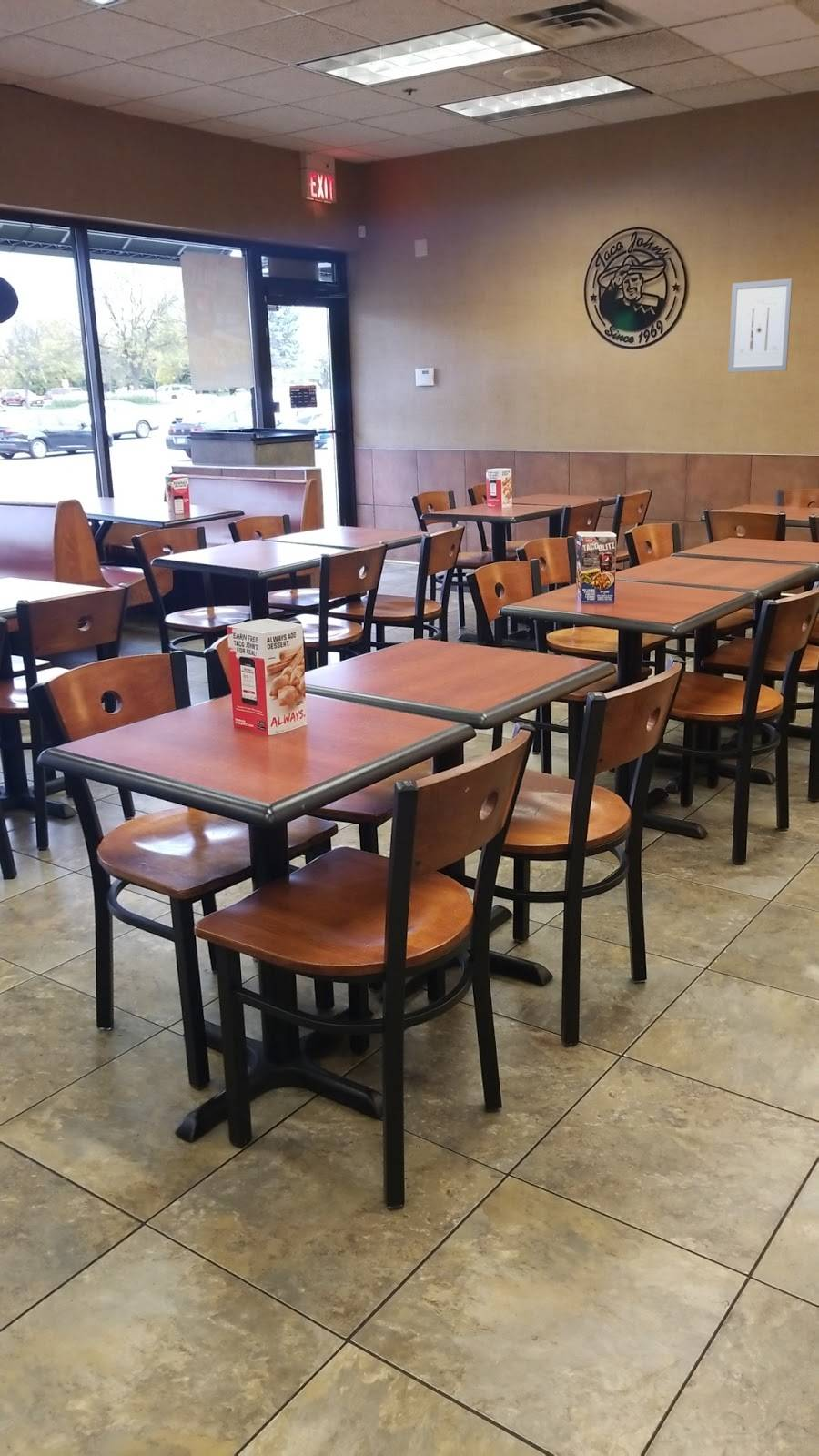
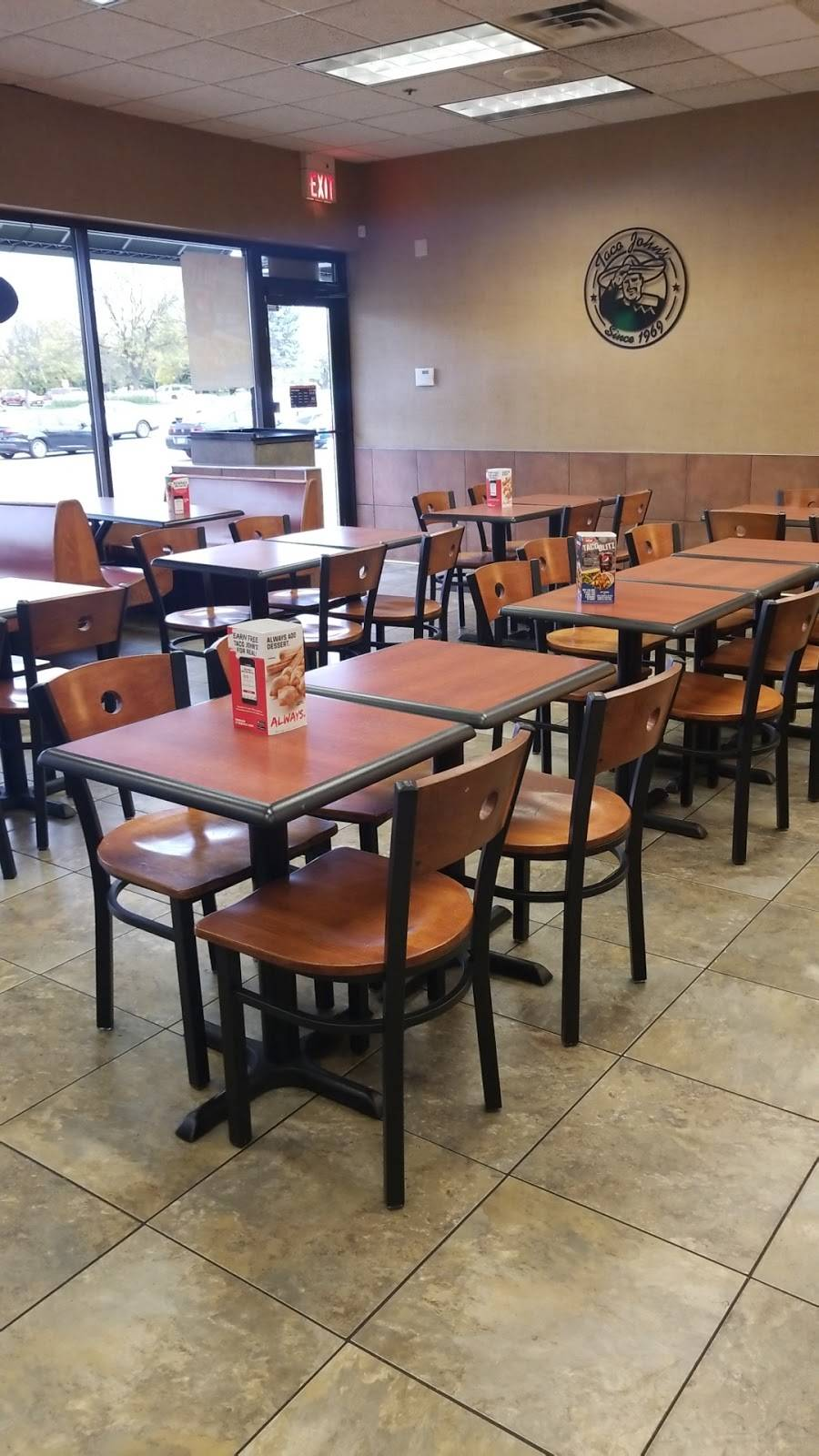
- wall art (759, 327)
